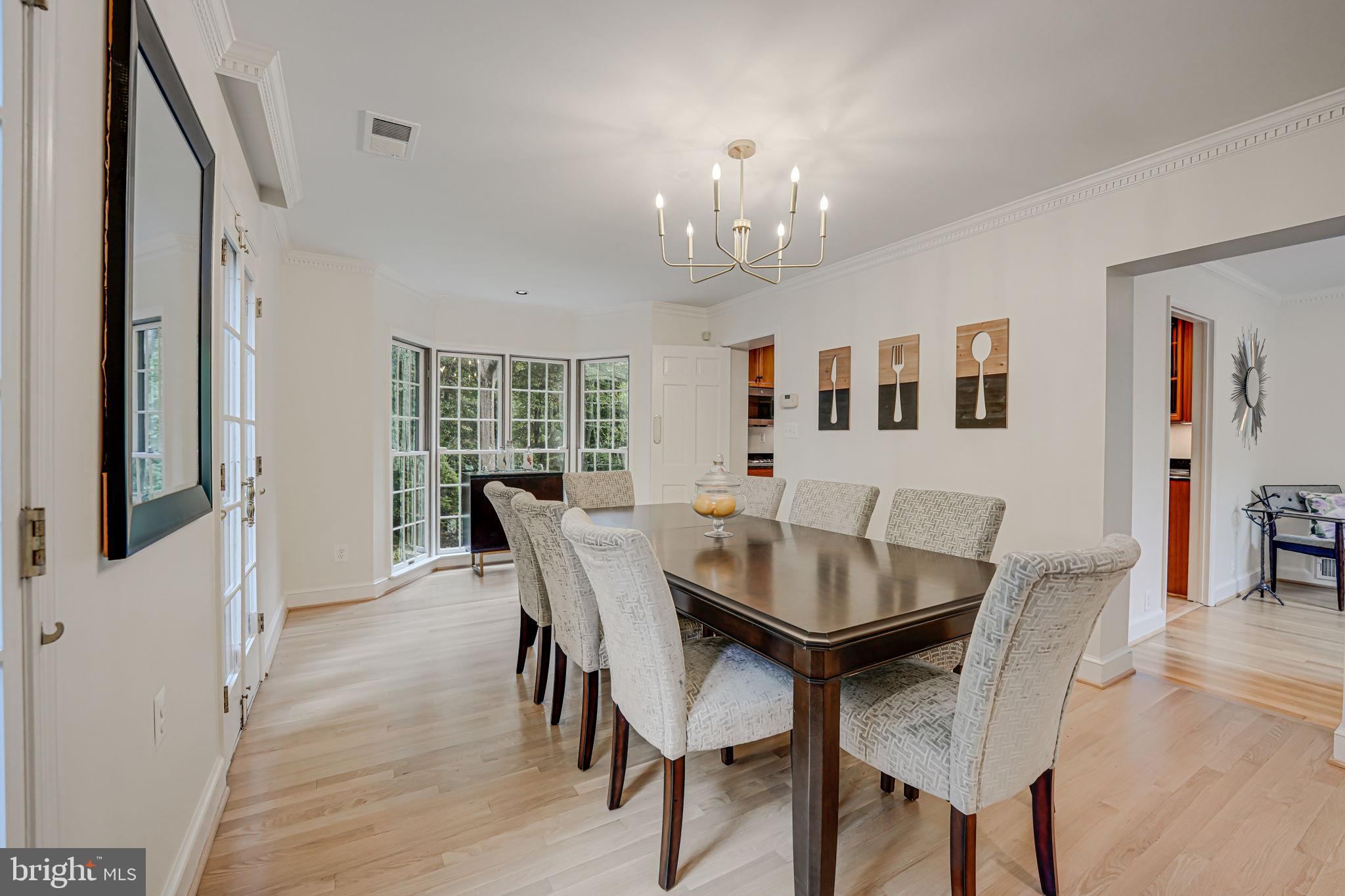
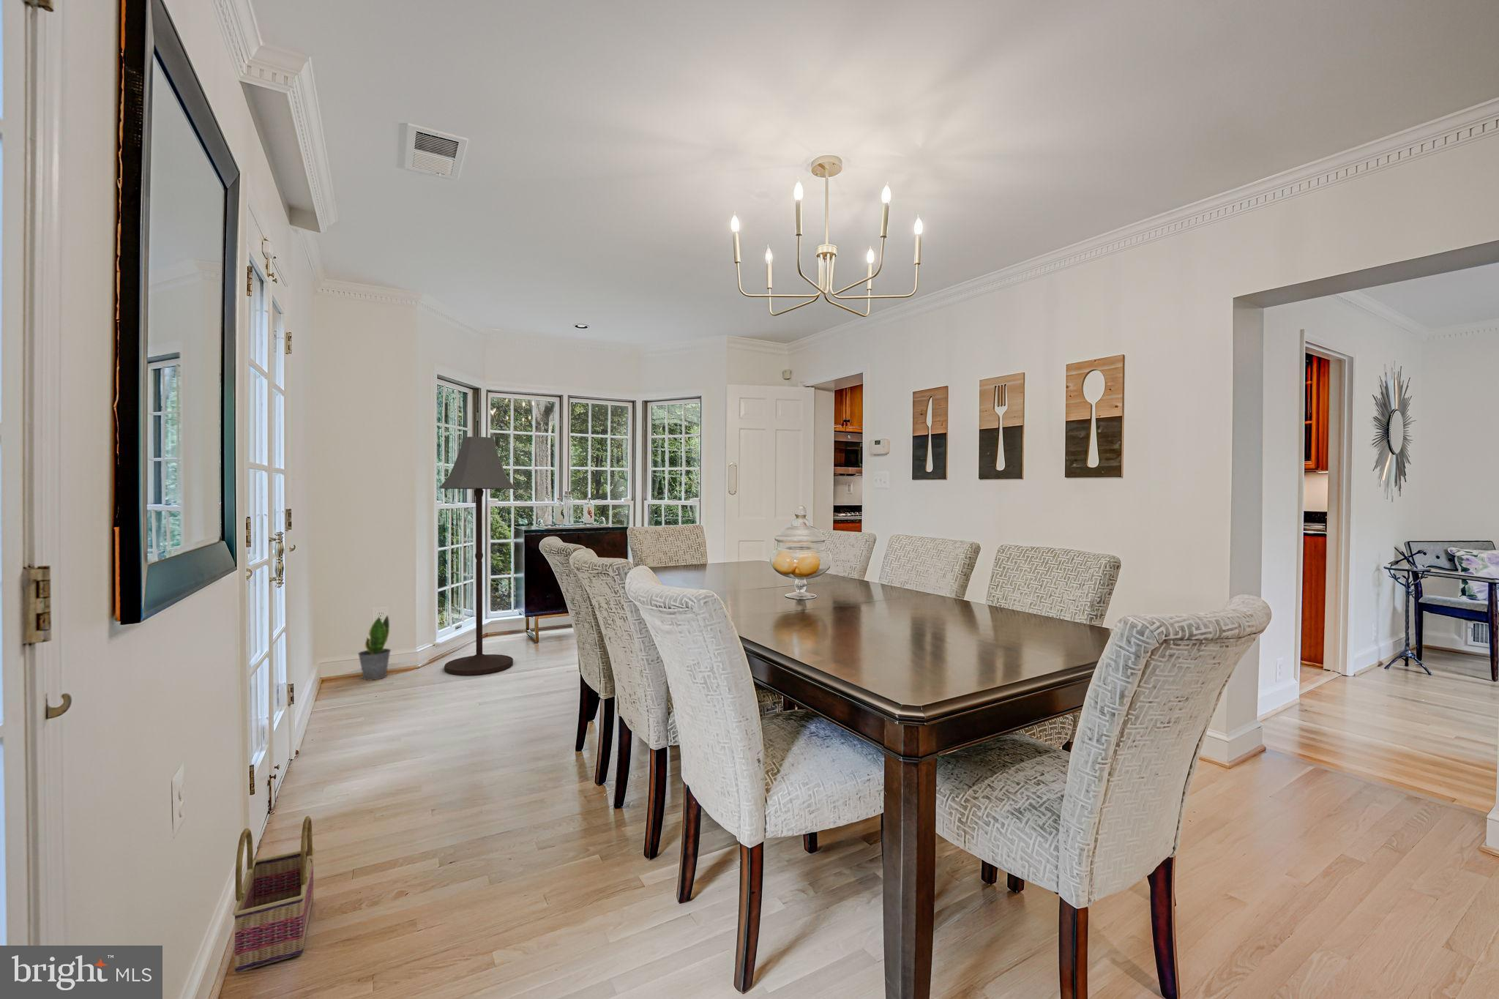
+ basket (276, 879)
+ floor lamp (479, 552)
+ potted plant (374, 646)
